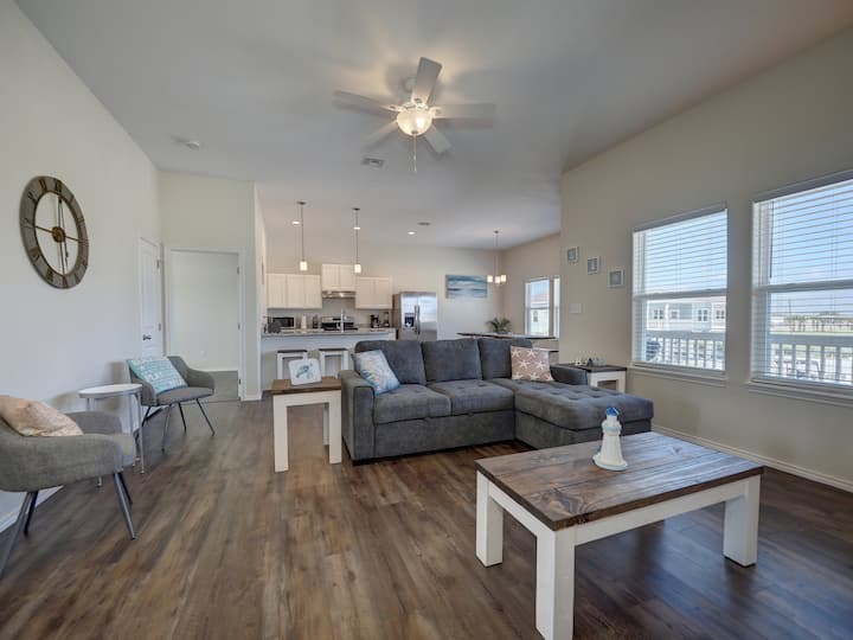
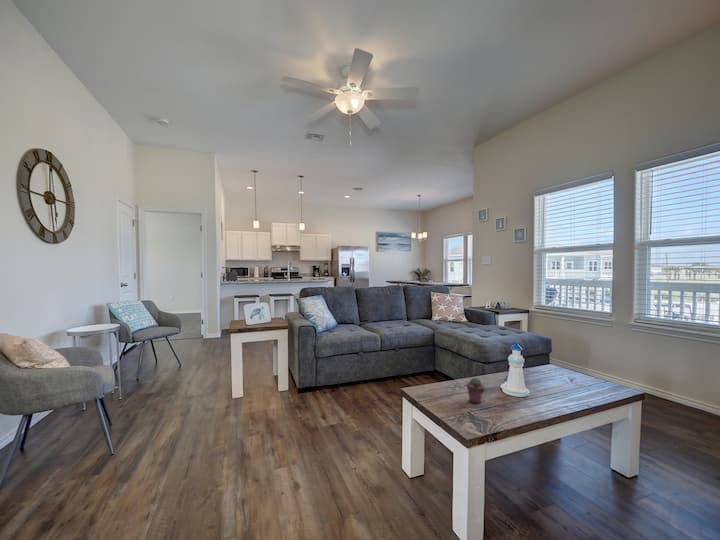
+ potted succulent (475, 389)
